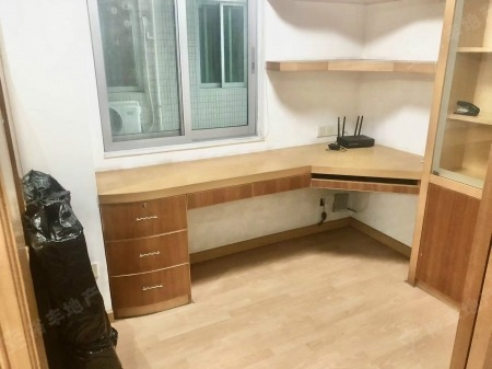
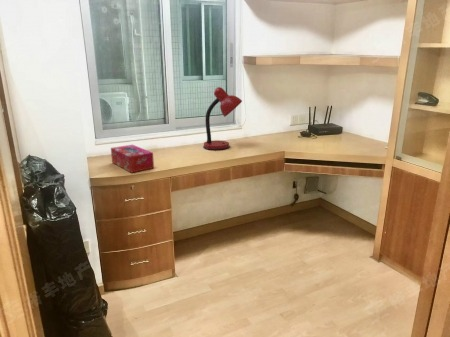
+ tissue box (131, 157)
+ desk lamp (224, 116)
